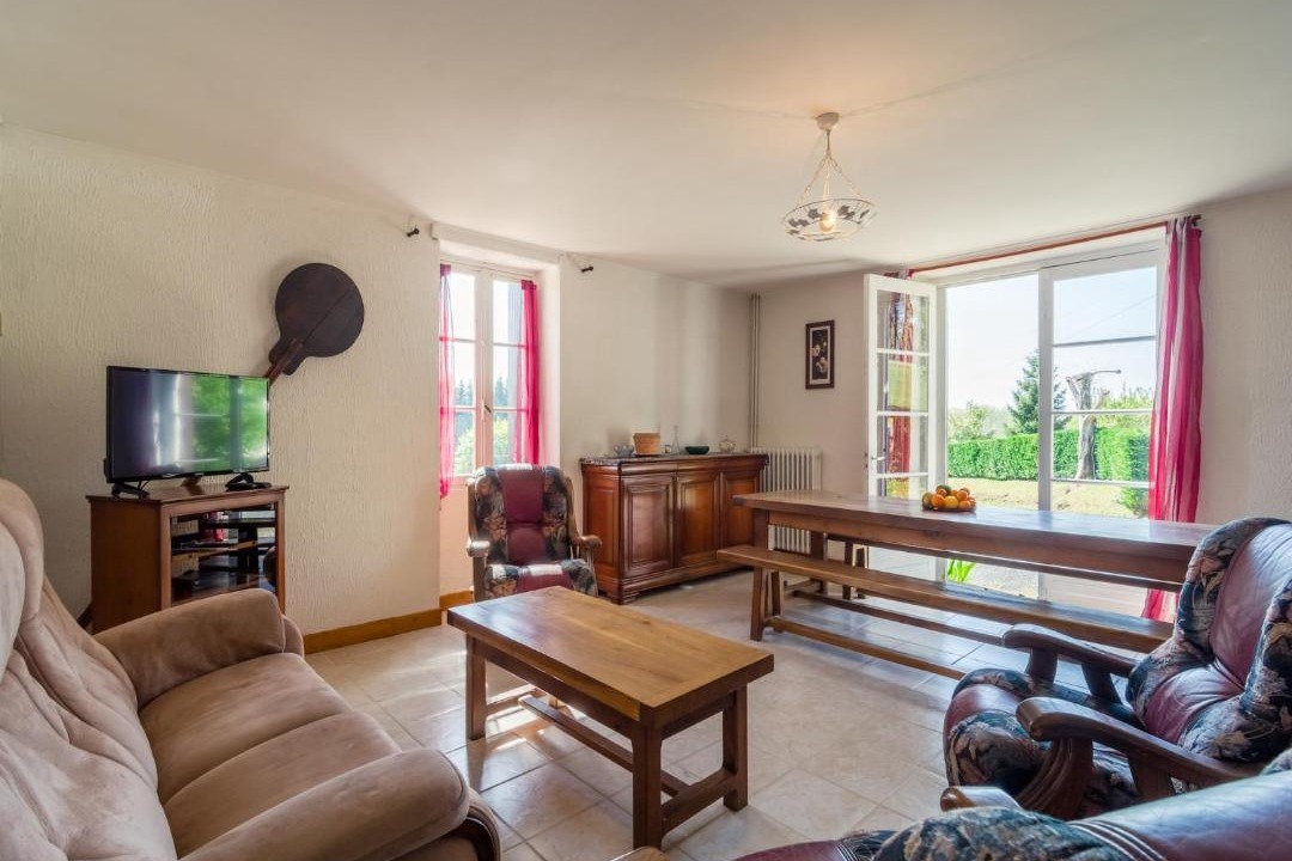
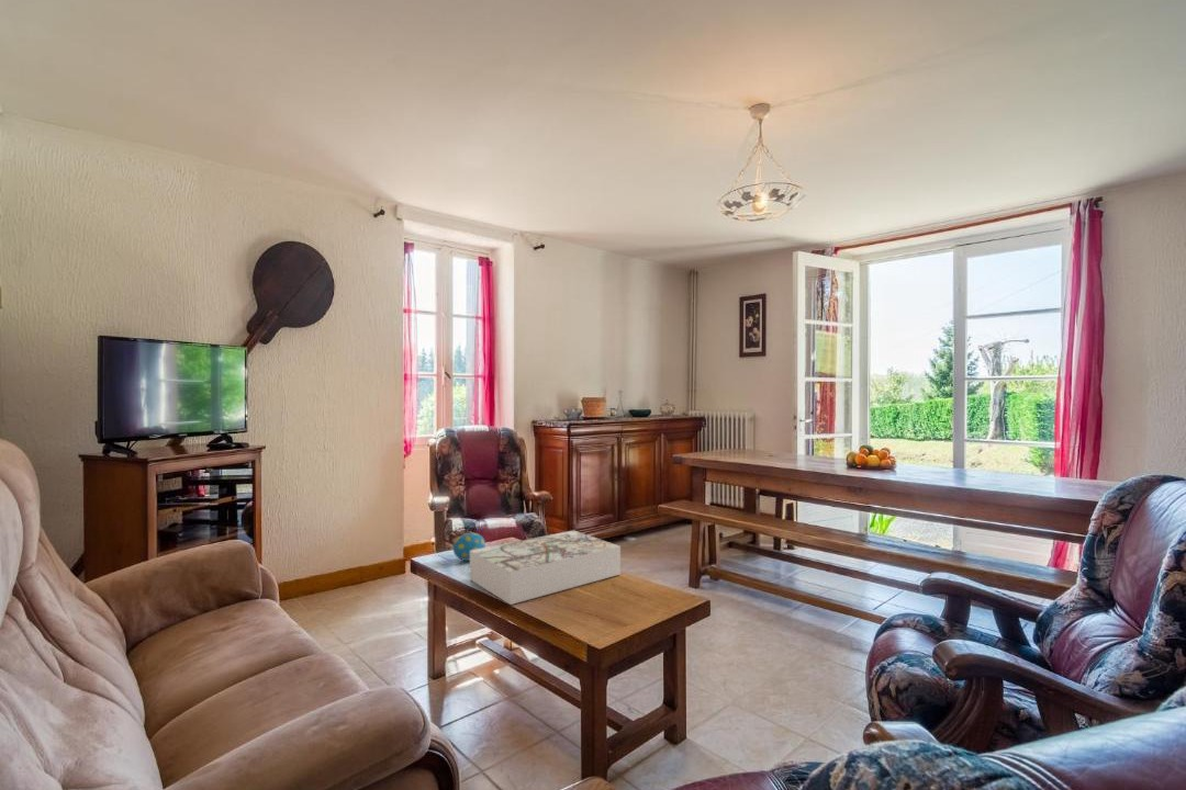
+ decorative egg (469, 546)
+ board game (546, 562)
